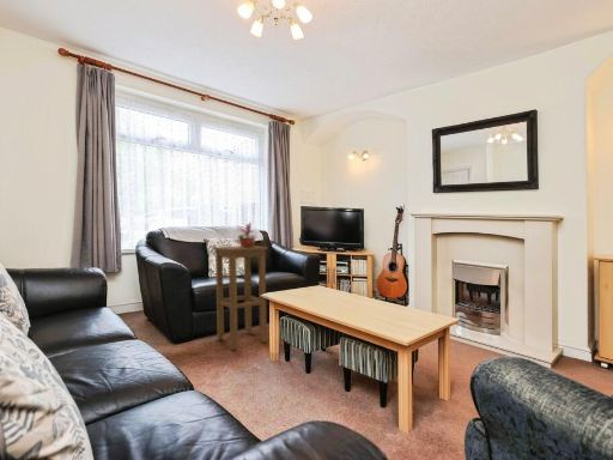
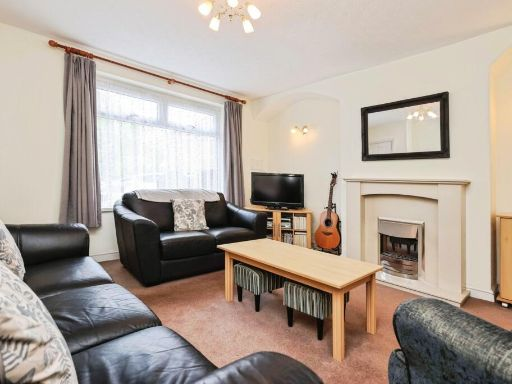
- potted plant (247, 234)
- stool (241, 296)
